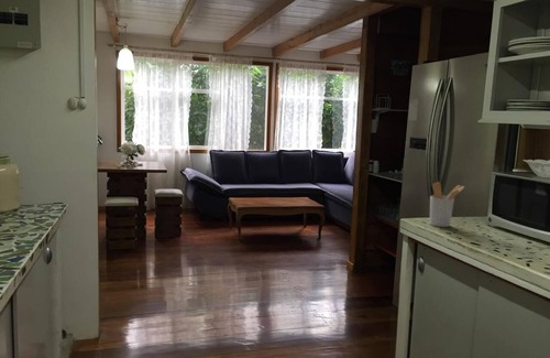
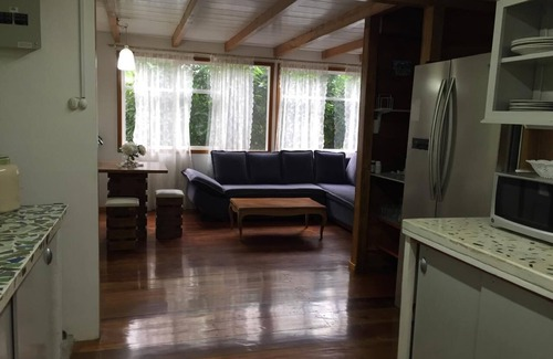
- utensil holder (447, 204)
